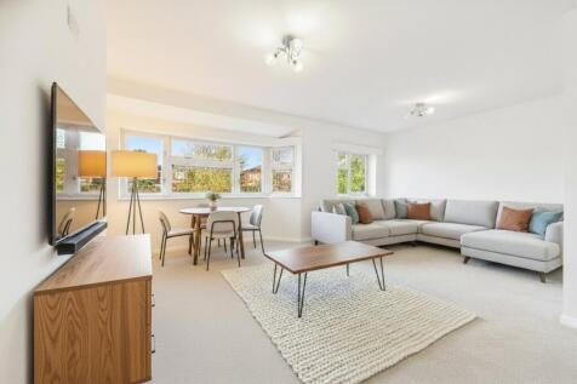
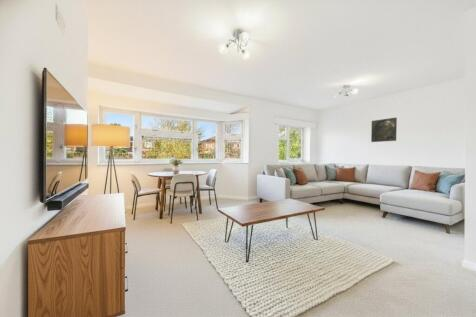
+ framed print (383, 130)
